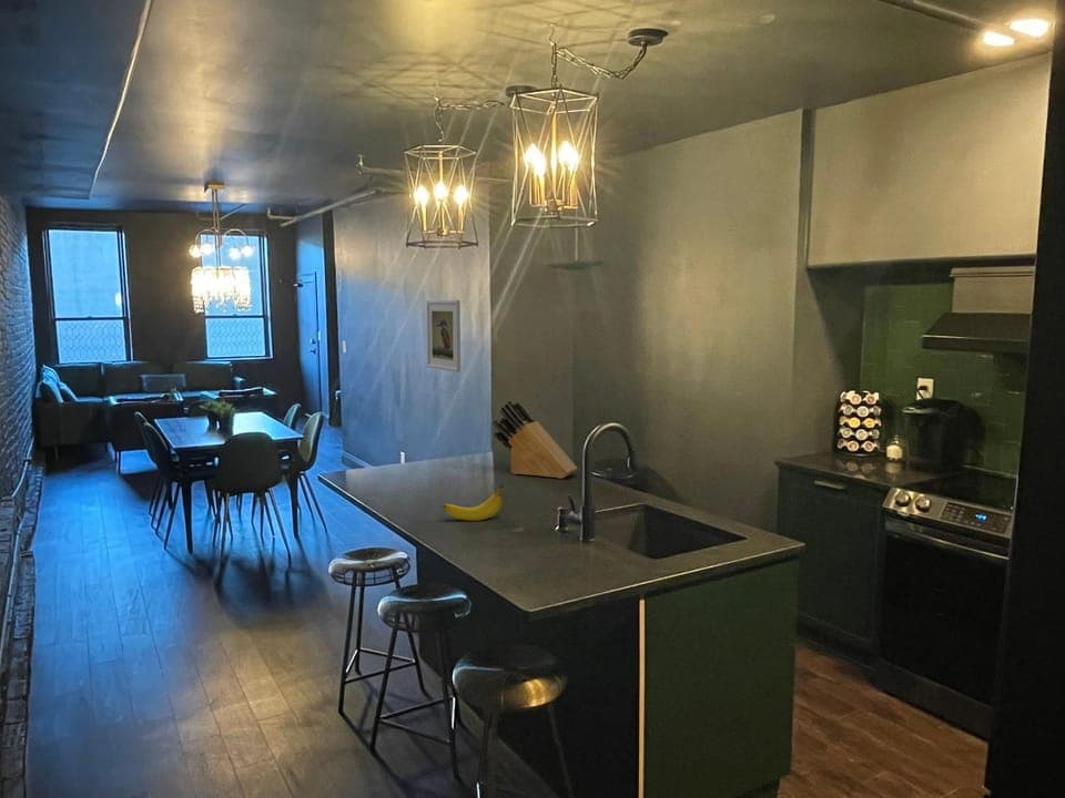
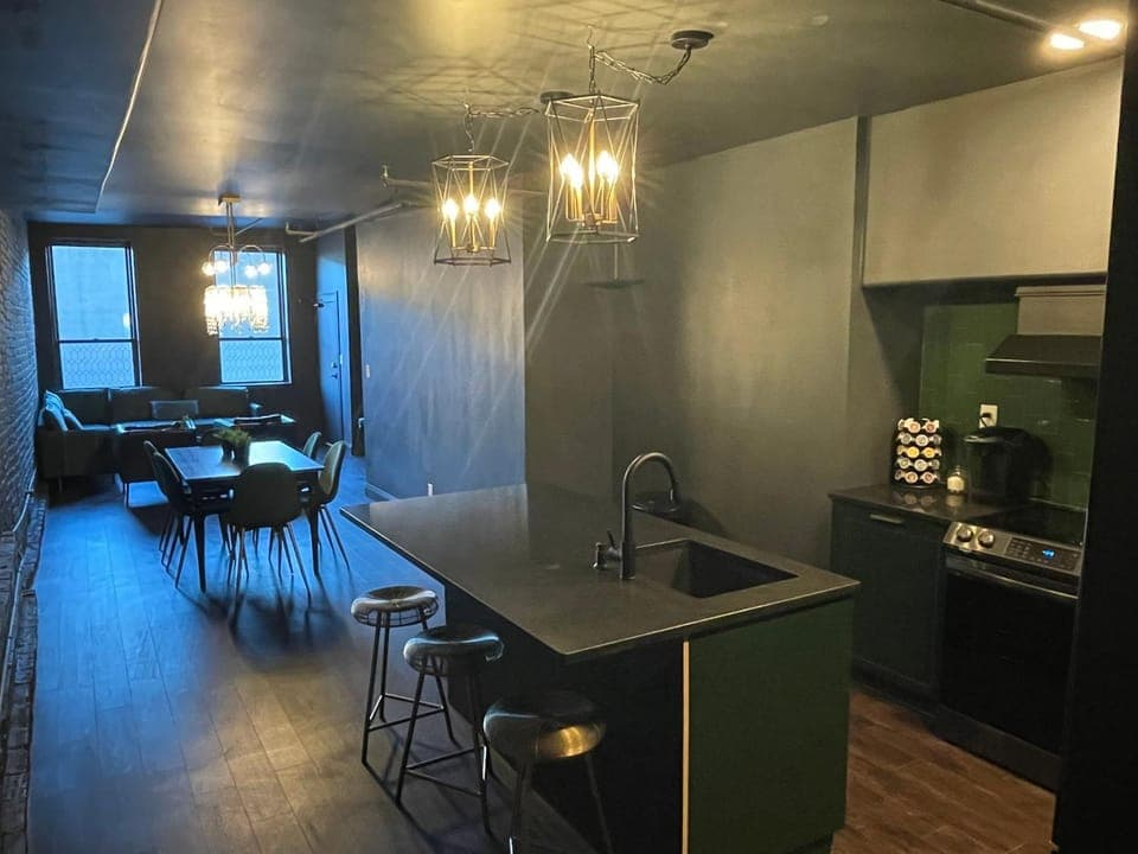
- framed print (443, 335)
- fruit (474, 507)
- knife block (534, 437)
